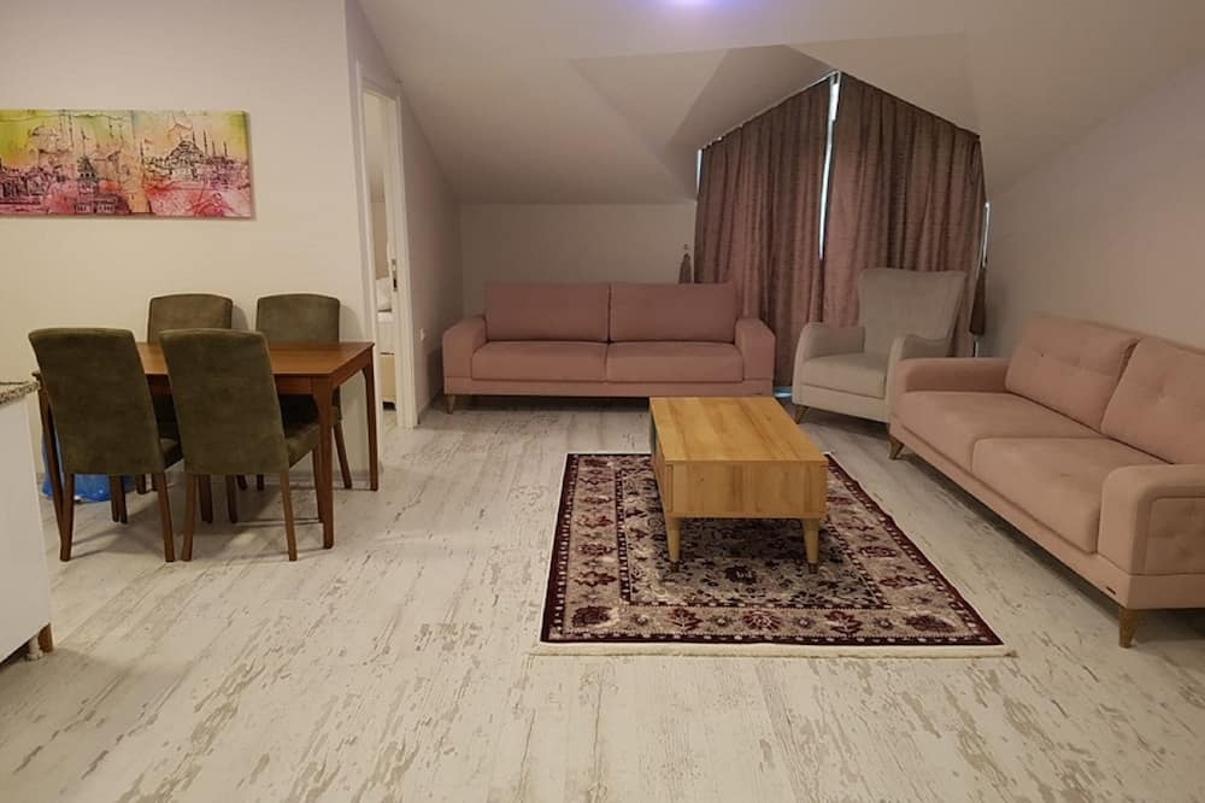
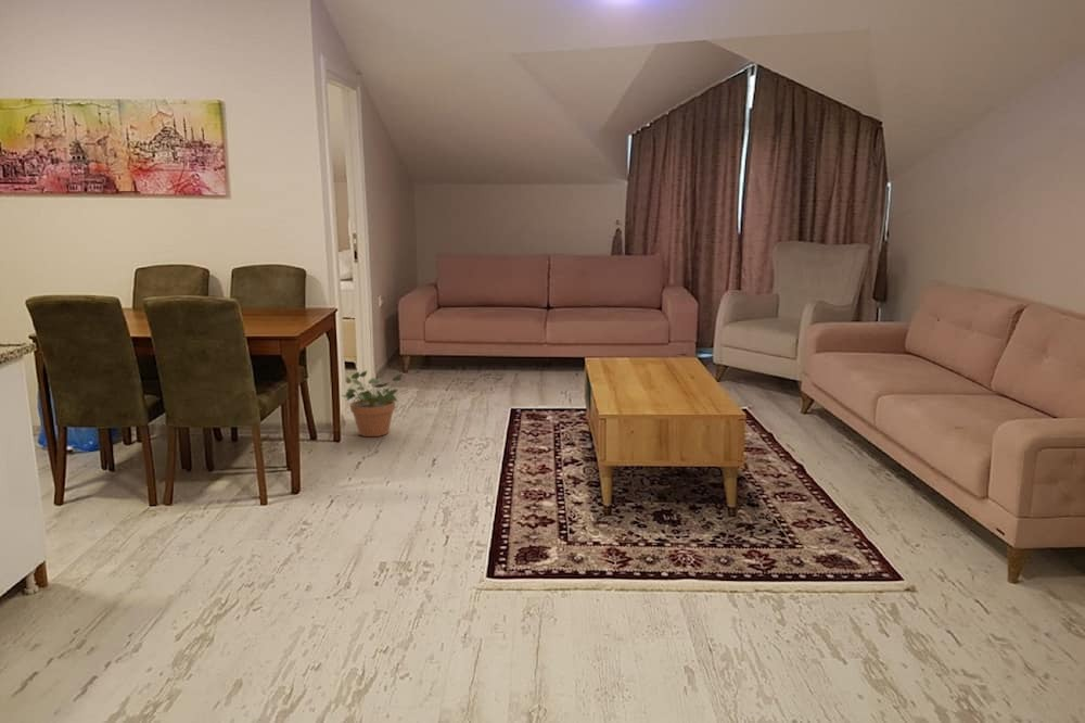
+ potted plant (378, 403)
